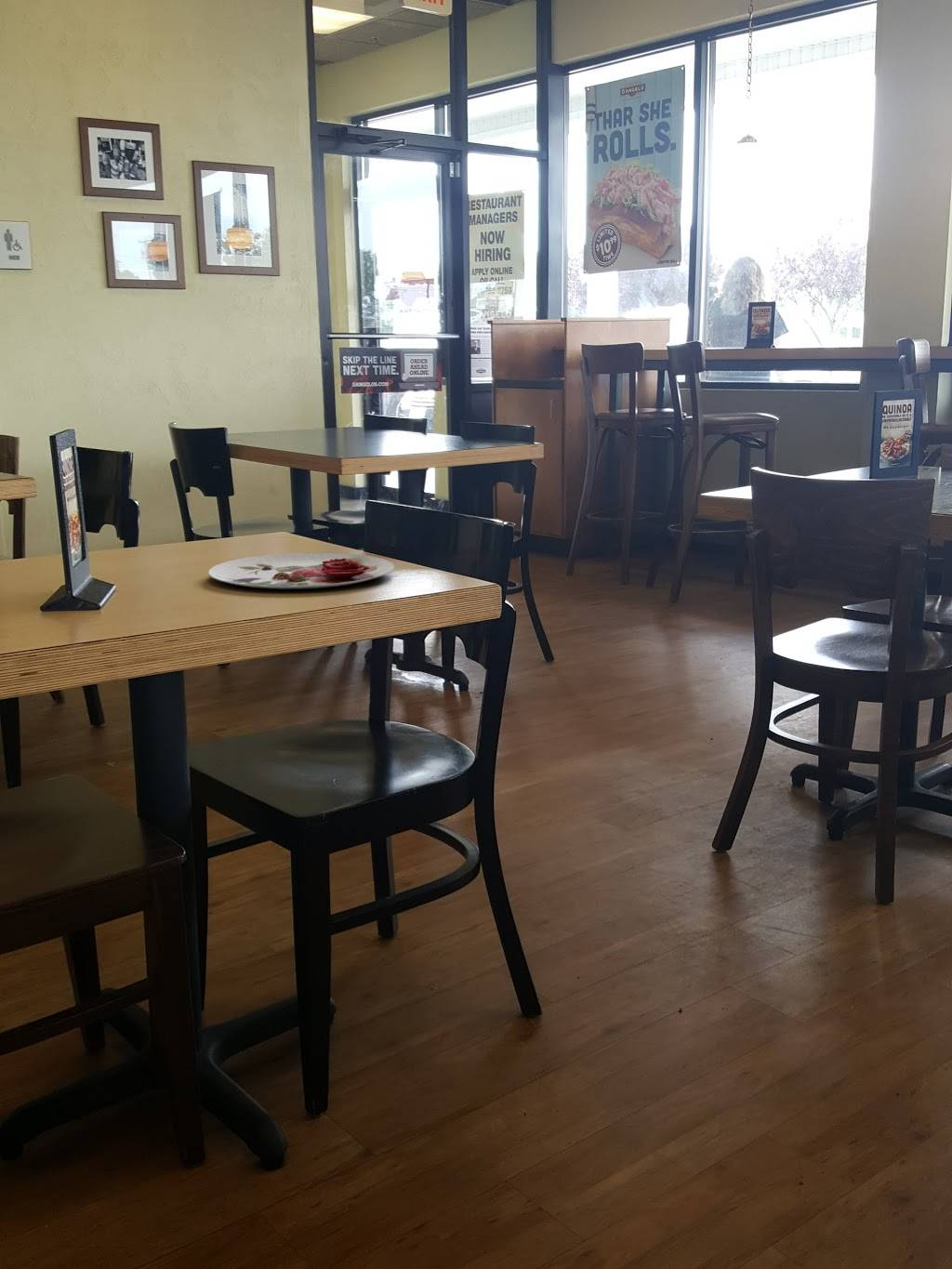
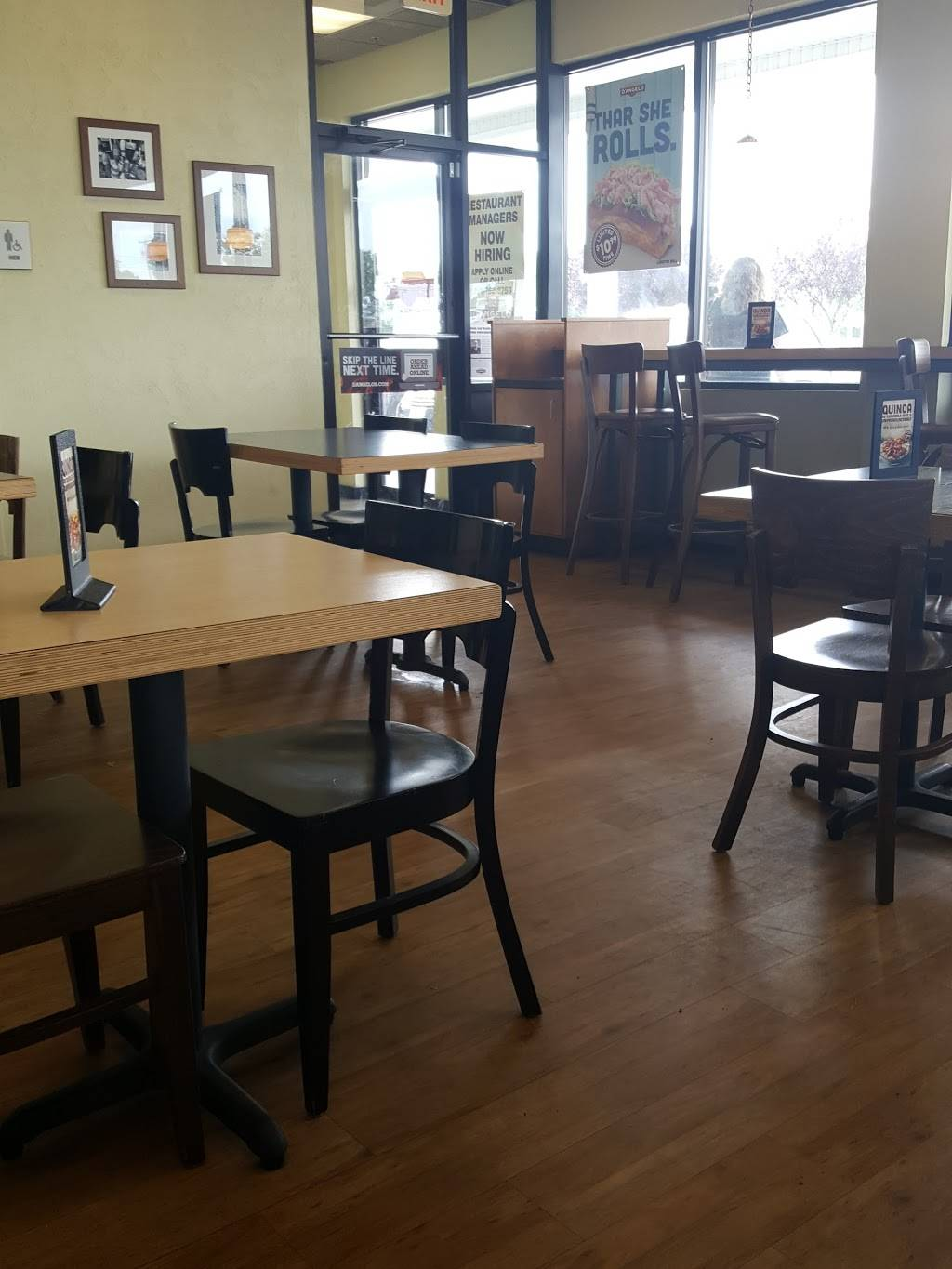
- plate (302, 567)
